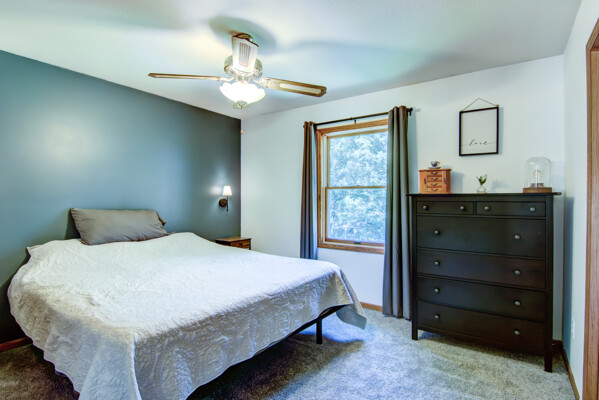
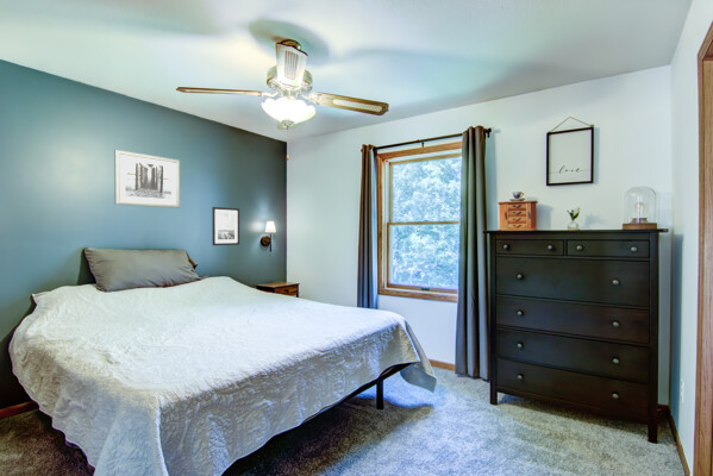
+ wall art (149, 180)
+ wall art (226, 226)
